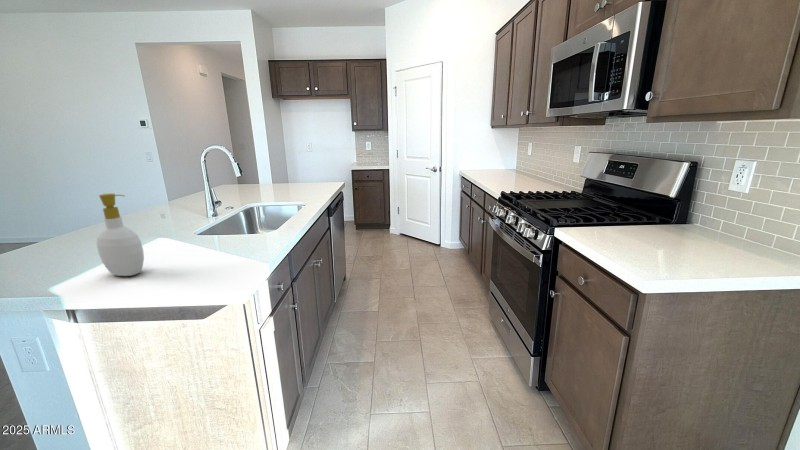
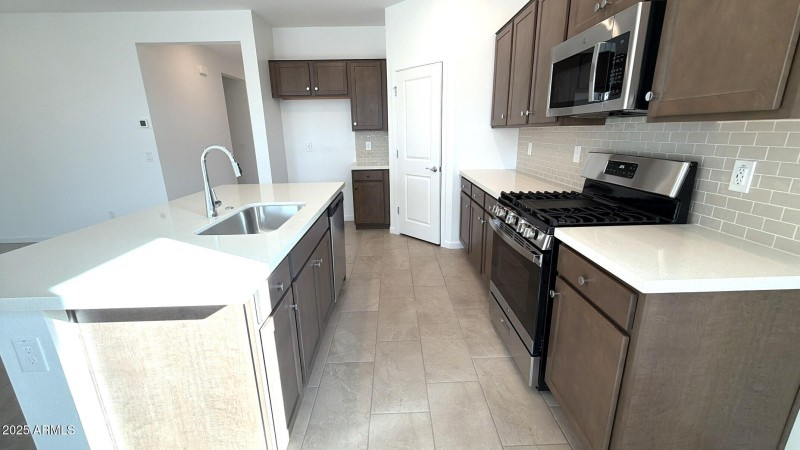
- soap bottle (118, 234)
